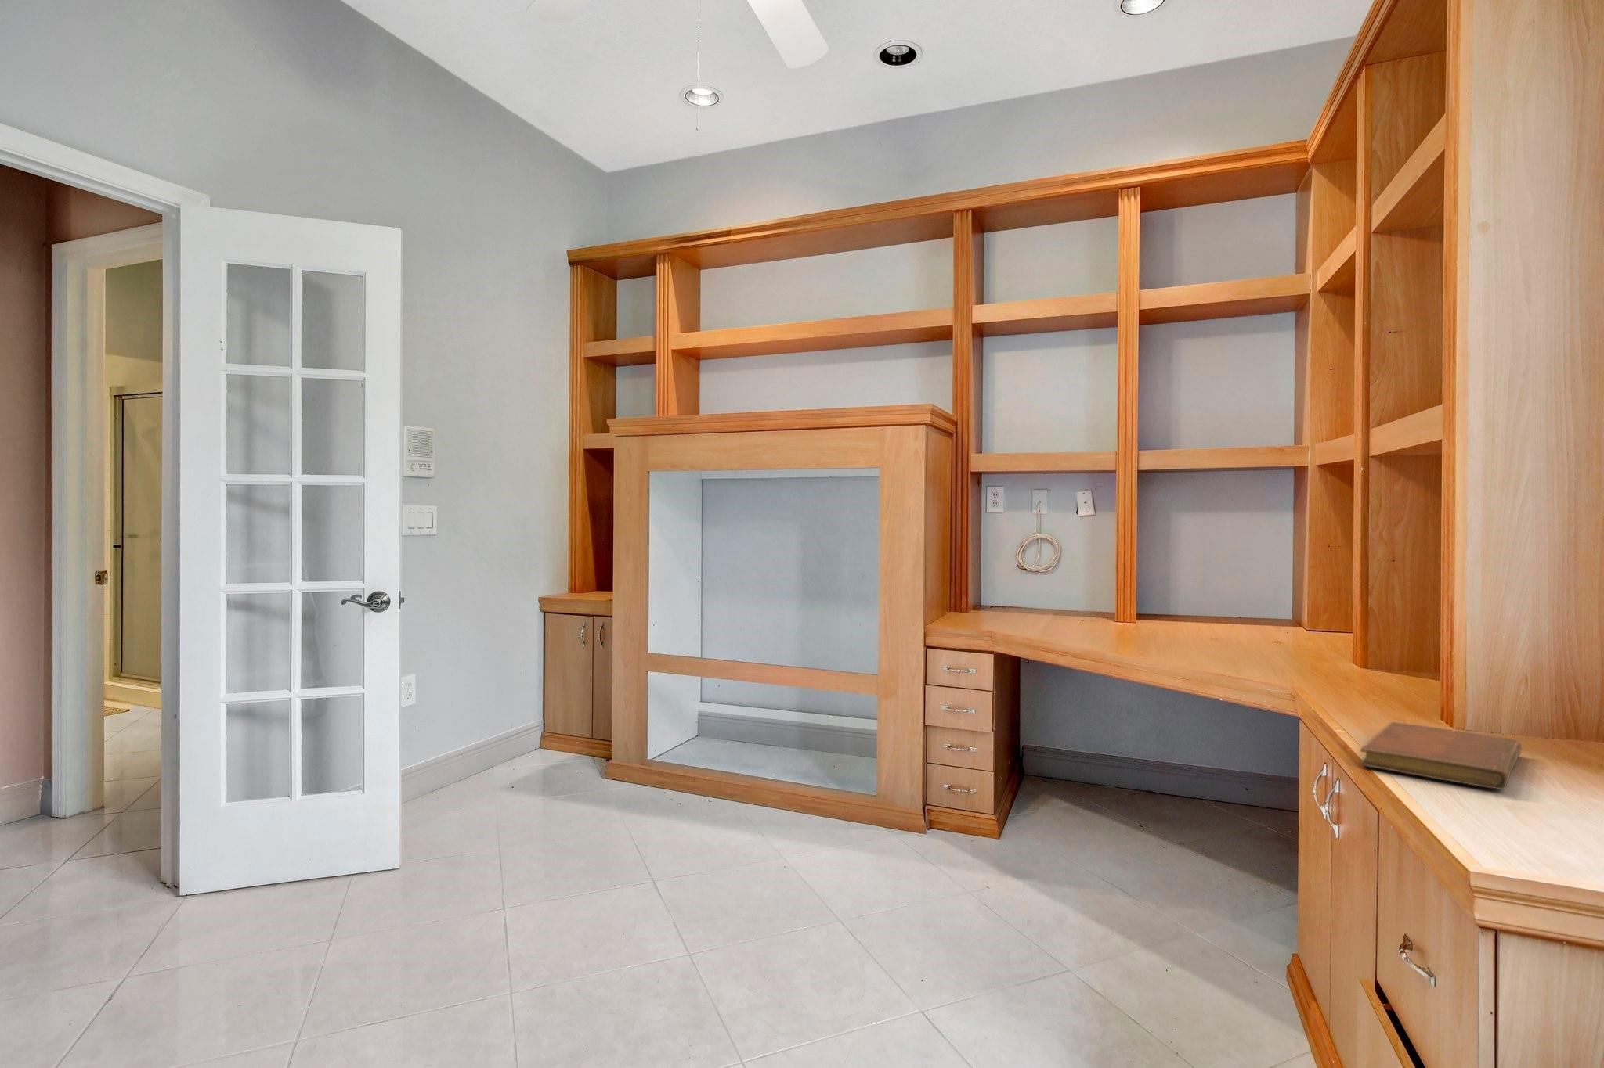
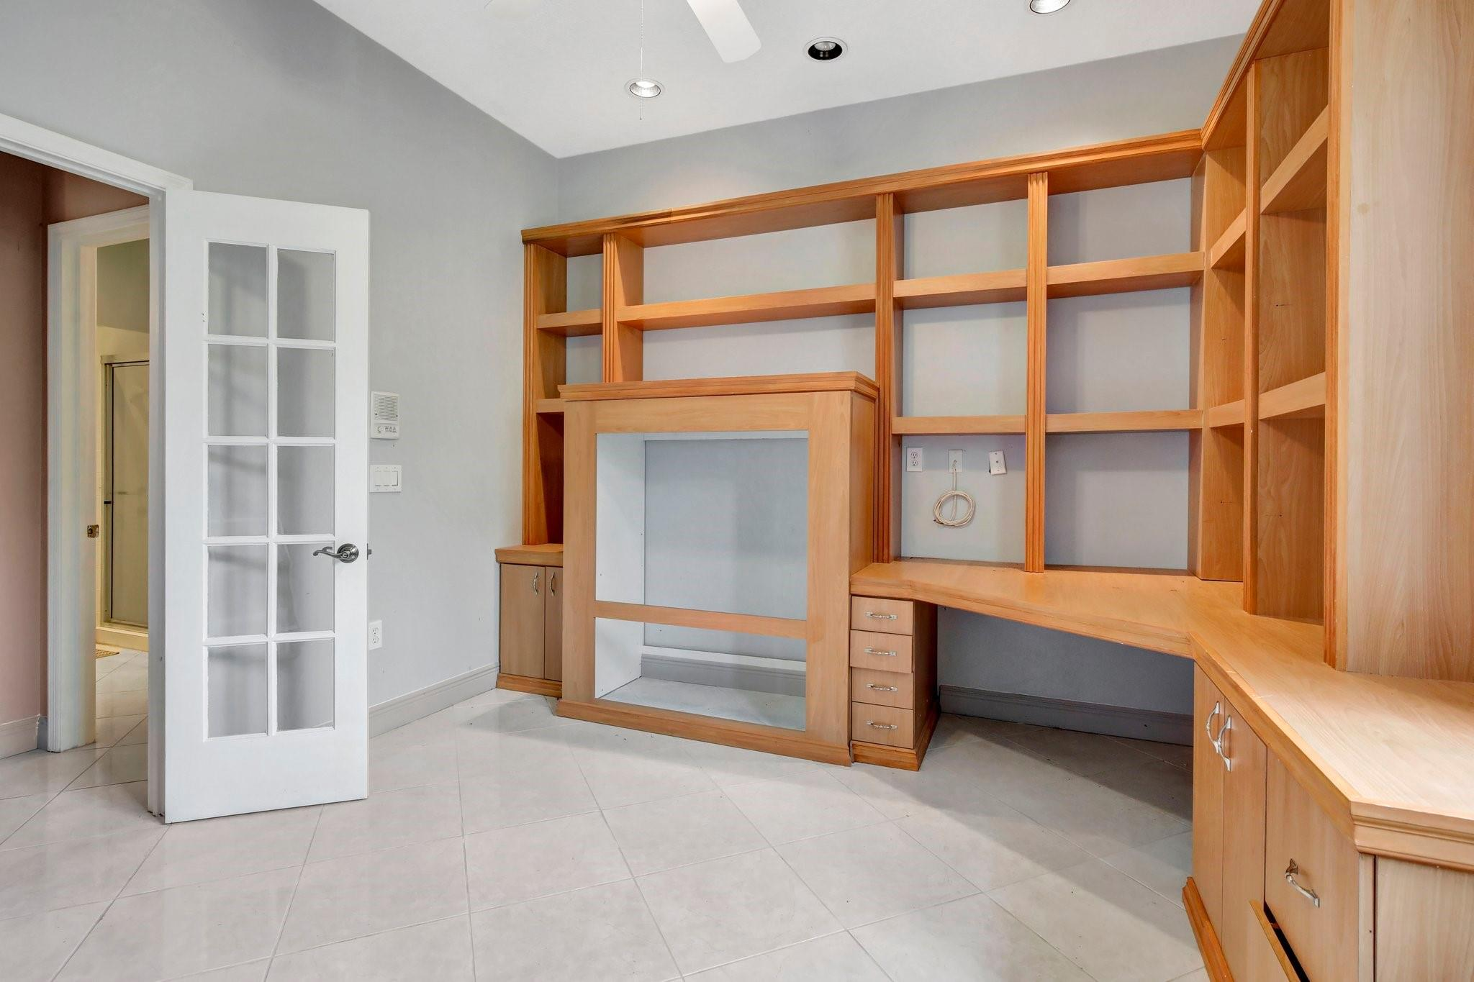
- notebook (1442, 752)
